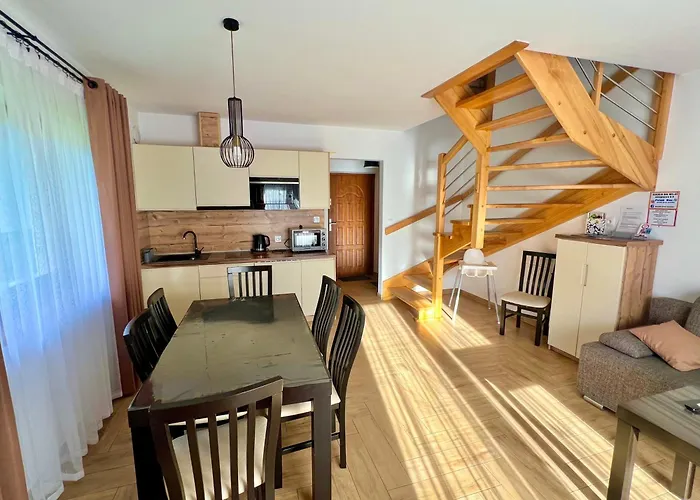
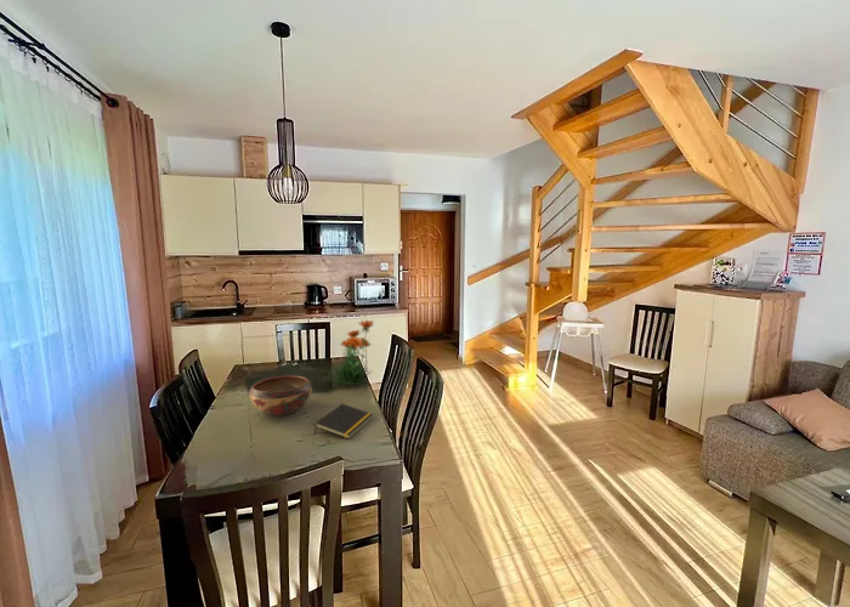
+ flower plant (348, 351)
+ decorative bowl (280, 396)
+ notepad (345, 419)
